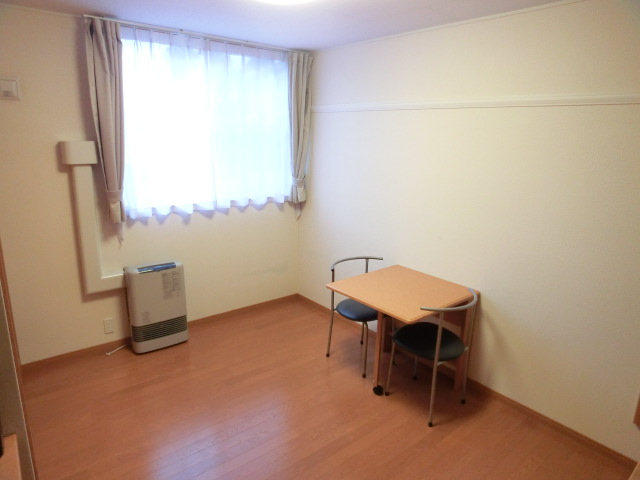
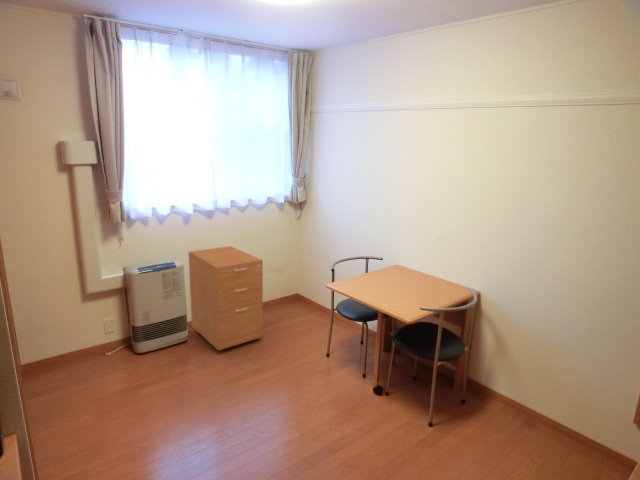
+ desk (225, 296)
